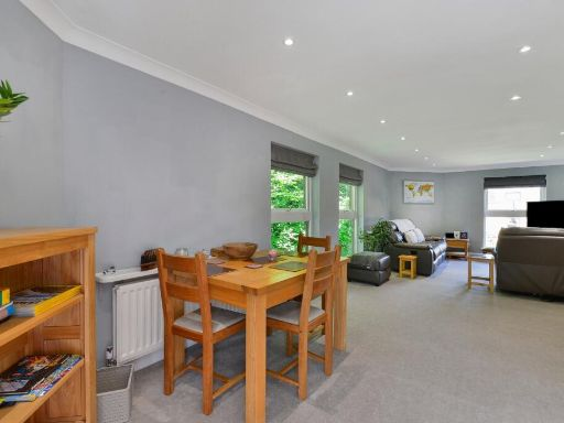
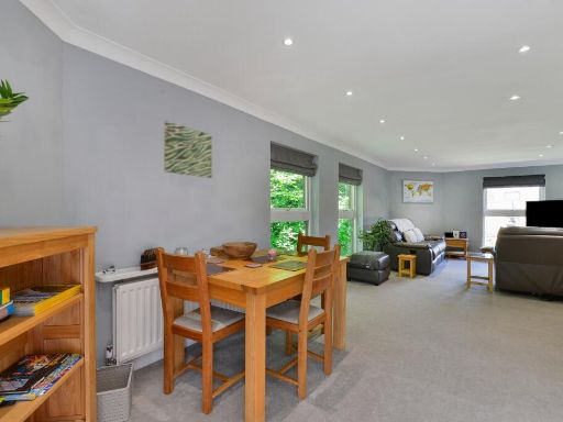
+ wall art (189, 152)
